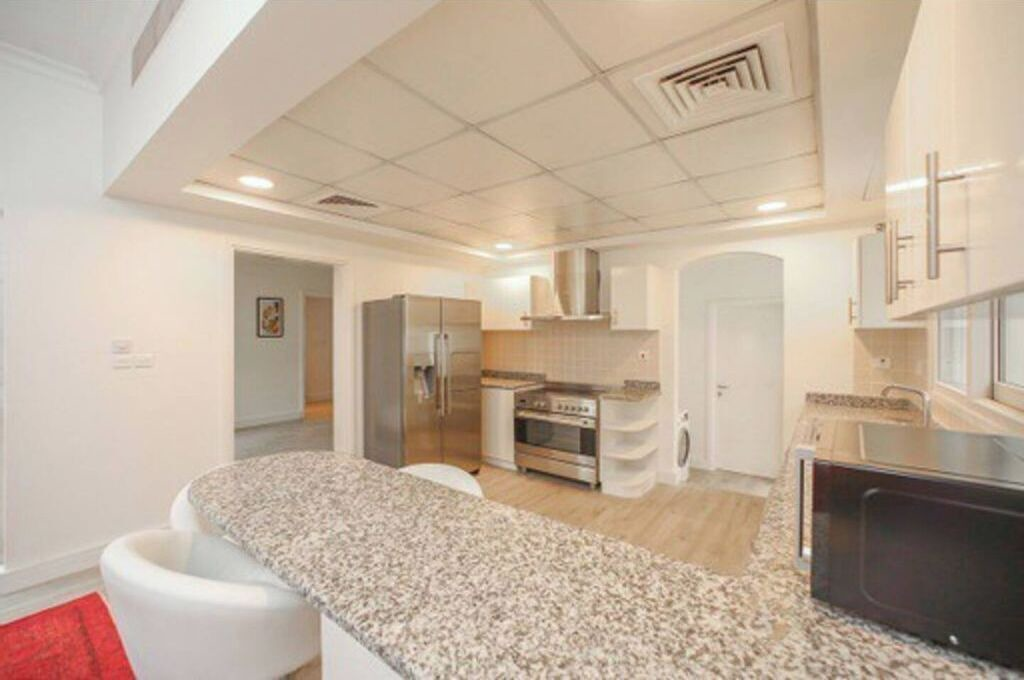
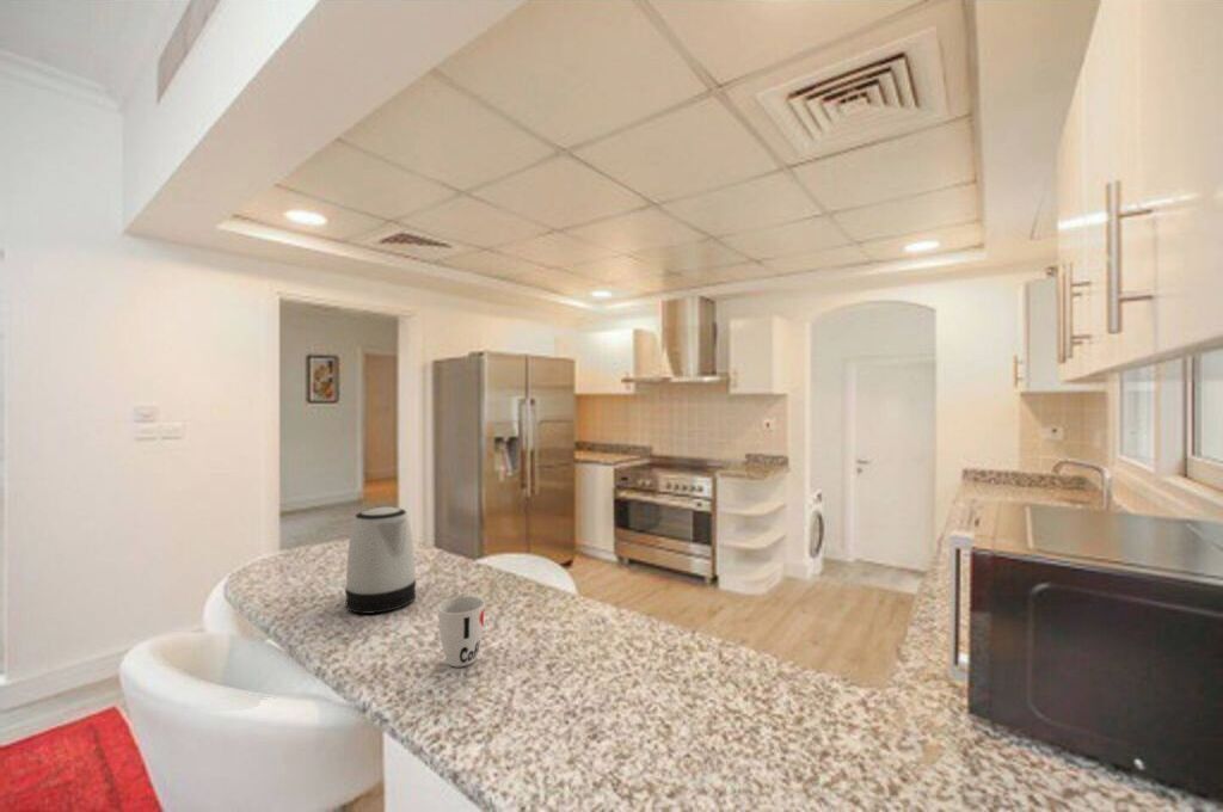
+ kettle (376, 553)
+ cup (461, 632)
